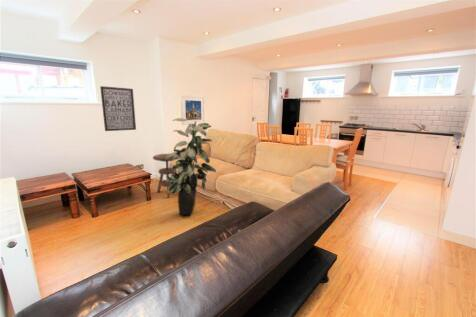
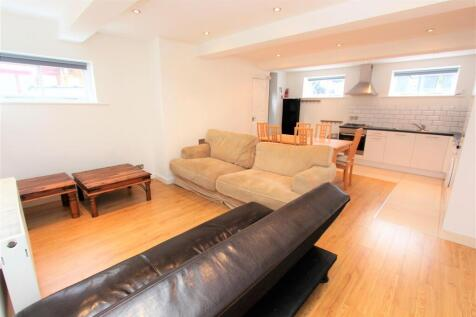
- side table (167, 174)
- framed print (193, 110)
- wall art (119, 109)
- indoor plant (188, 167)
